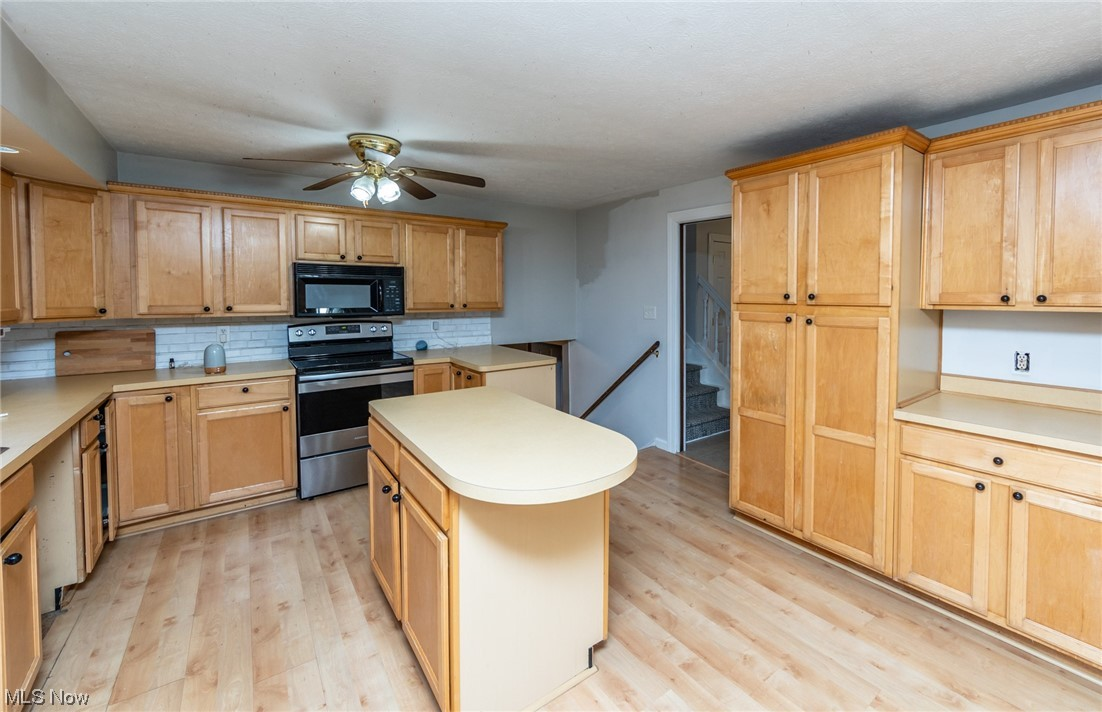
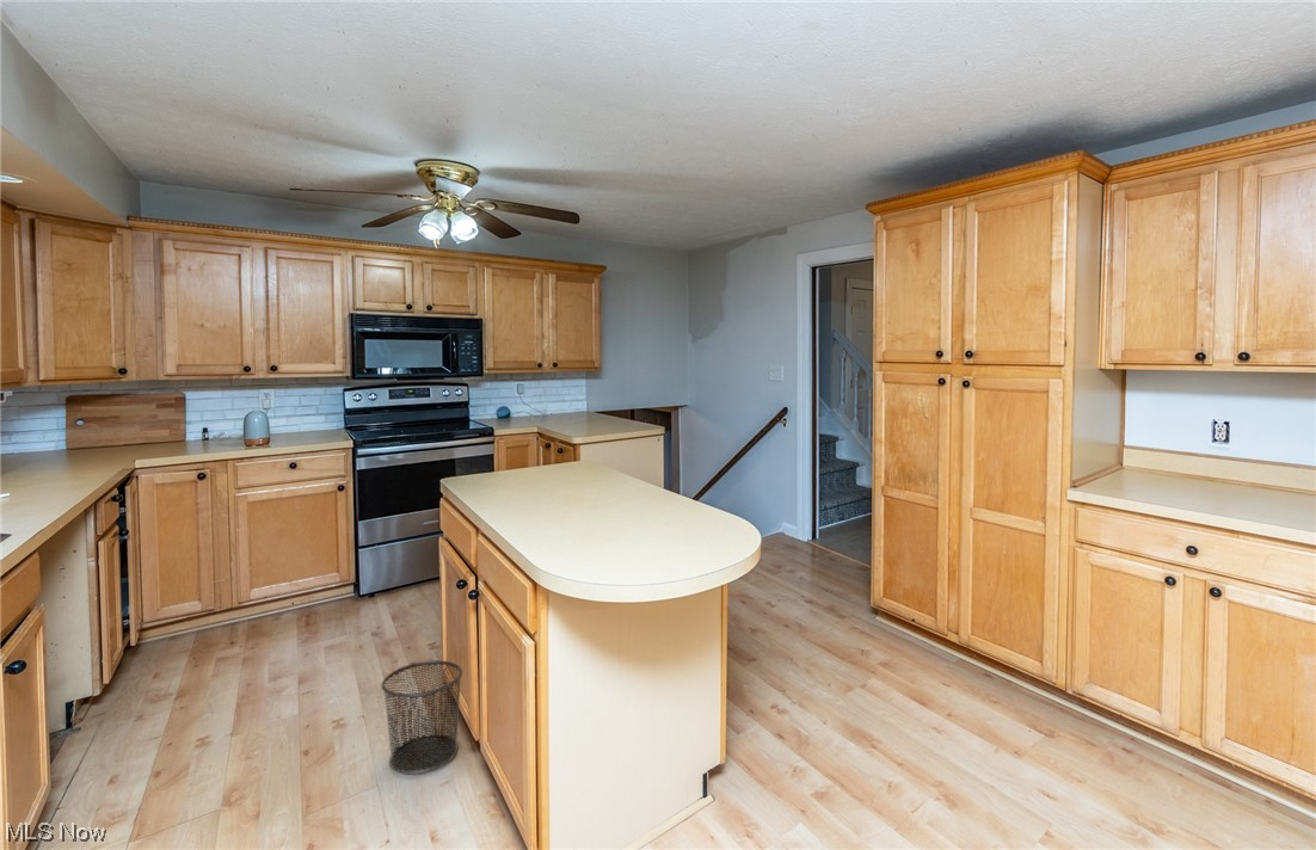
+ waste bin (423, 715)
